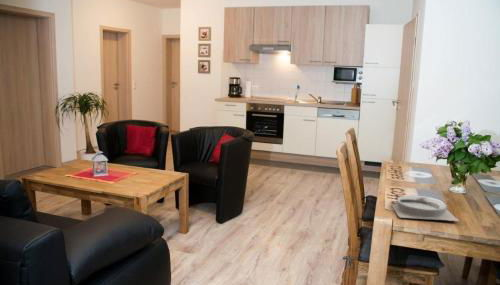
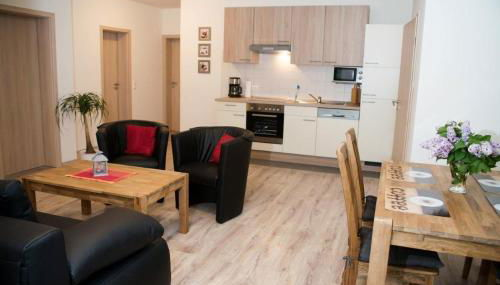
- plate (421, 204)
